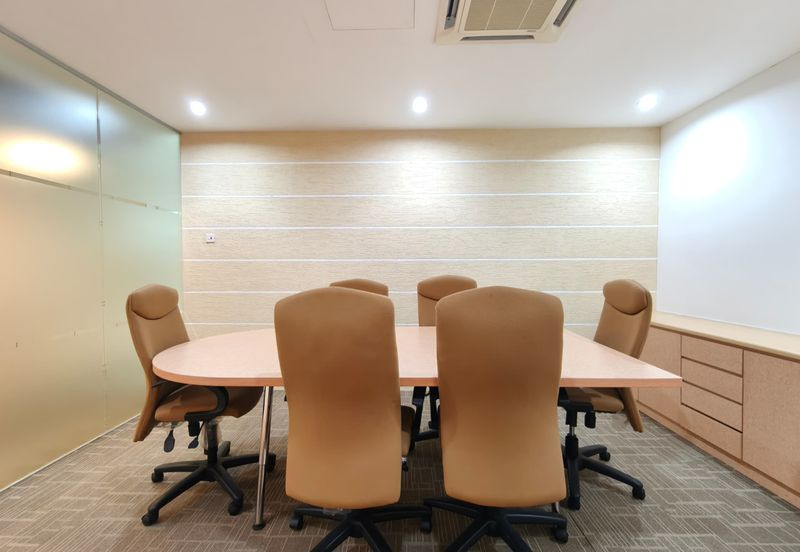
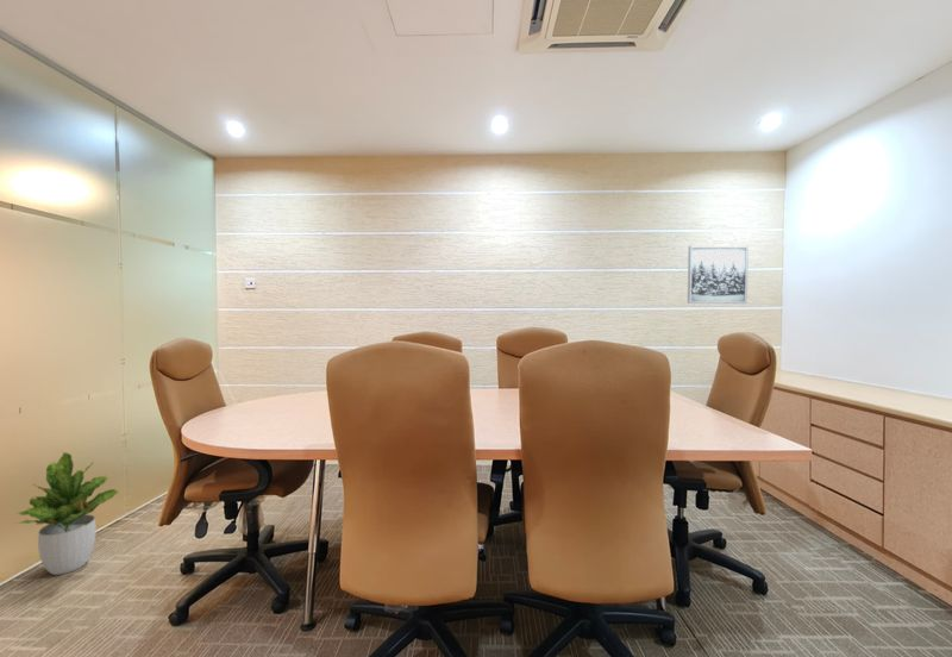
+ potted plant (68, 512)
+ wall art (716, 275)
